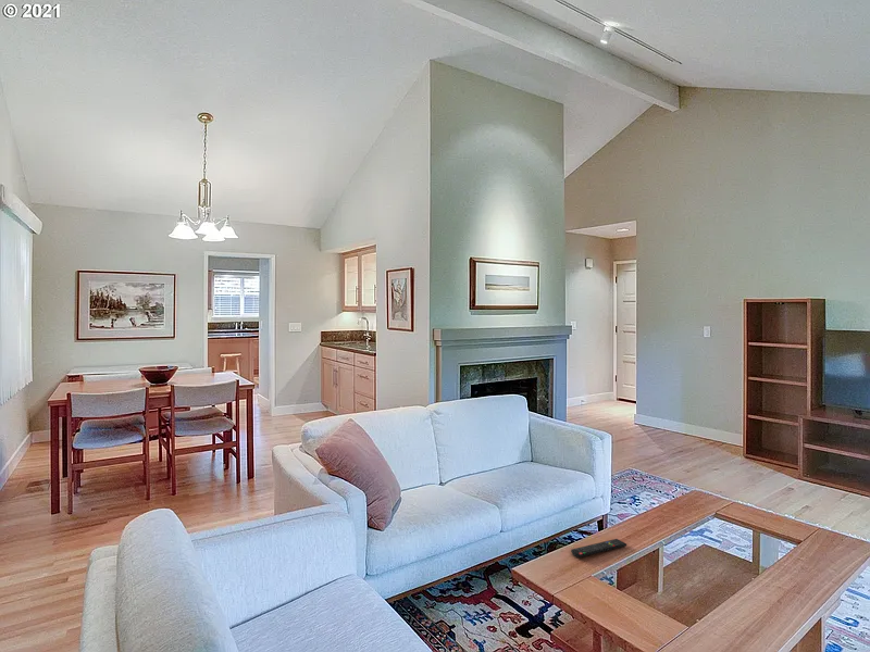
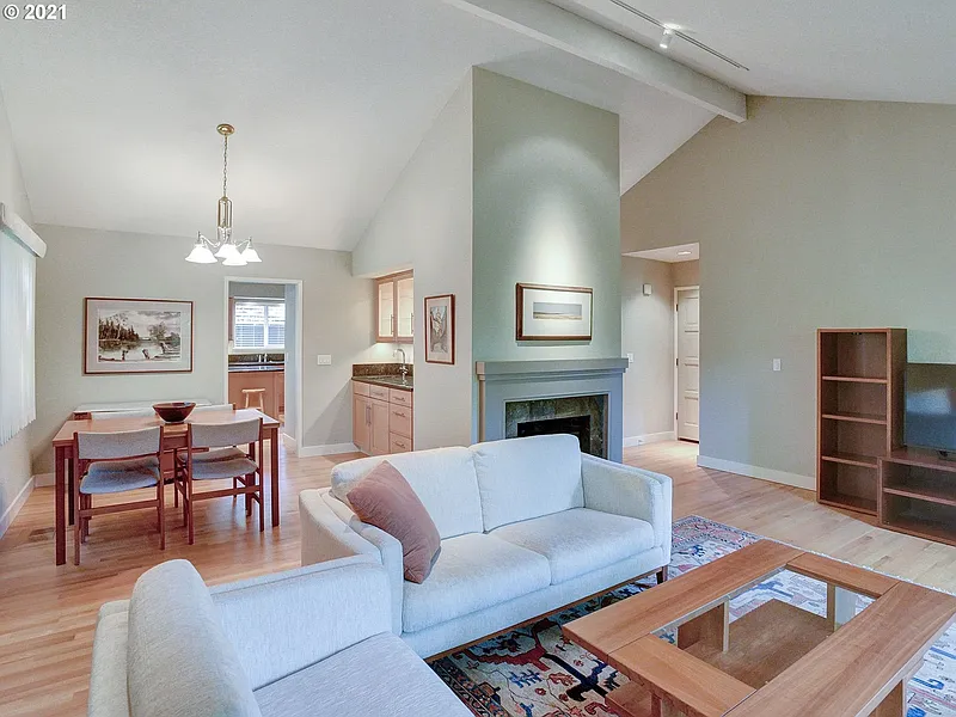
- remote control (598, 548)
